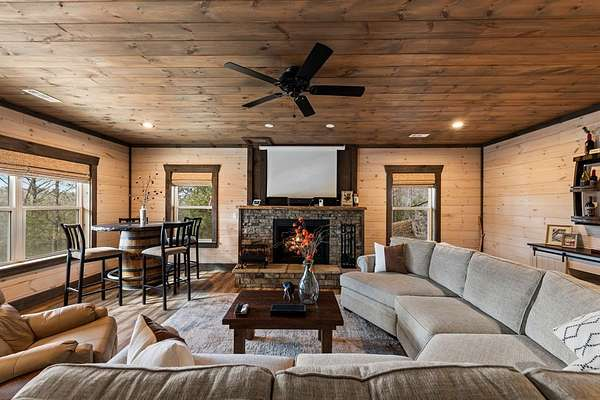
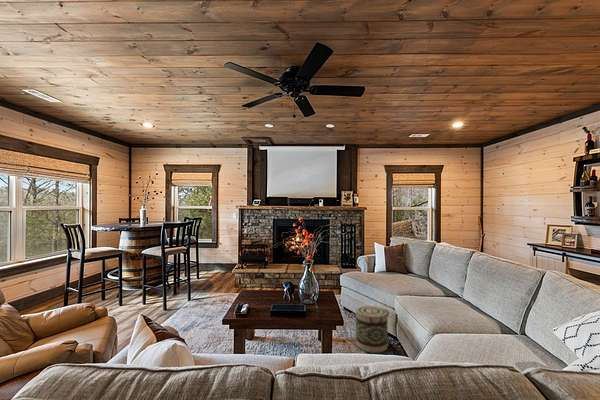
+ basket (372, 327)
